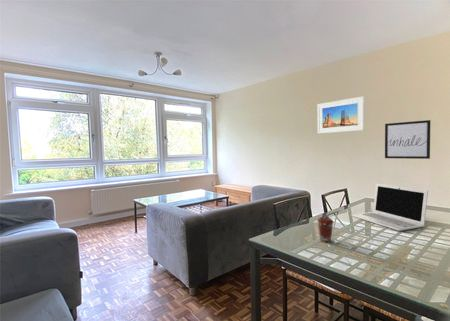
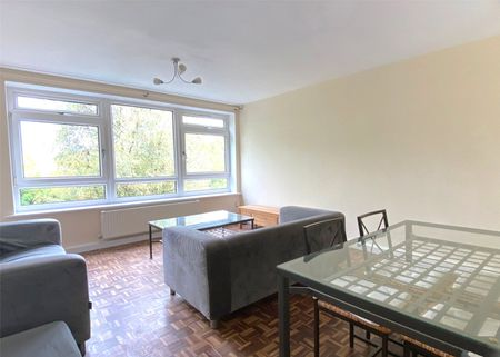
- wall art (406, 140)
- coffee cup (325, 229)
- laptop (386, 204)
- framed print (339, 116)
